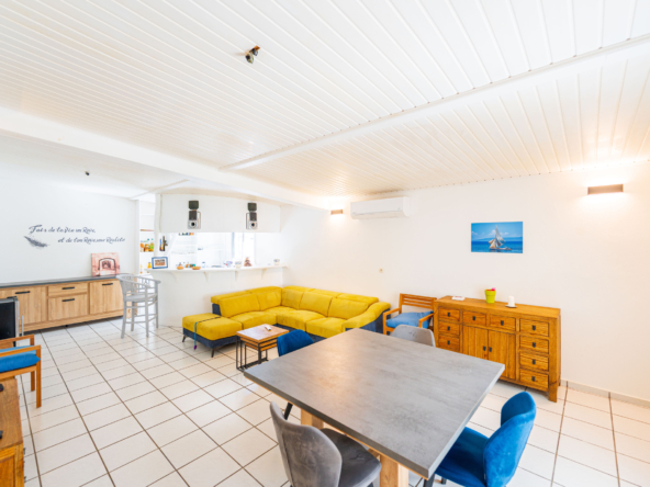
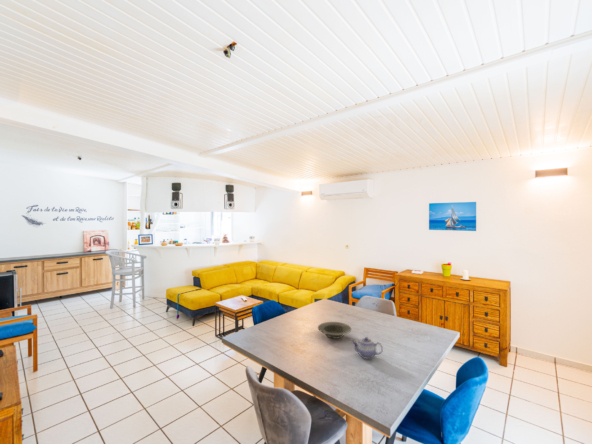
+ teapot (366, 346)
+ bowl (334, 331)
